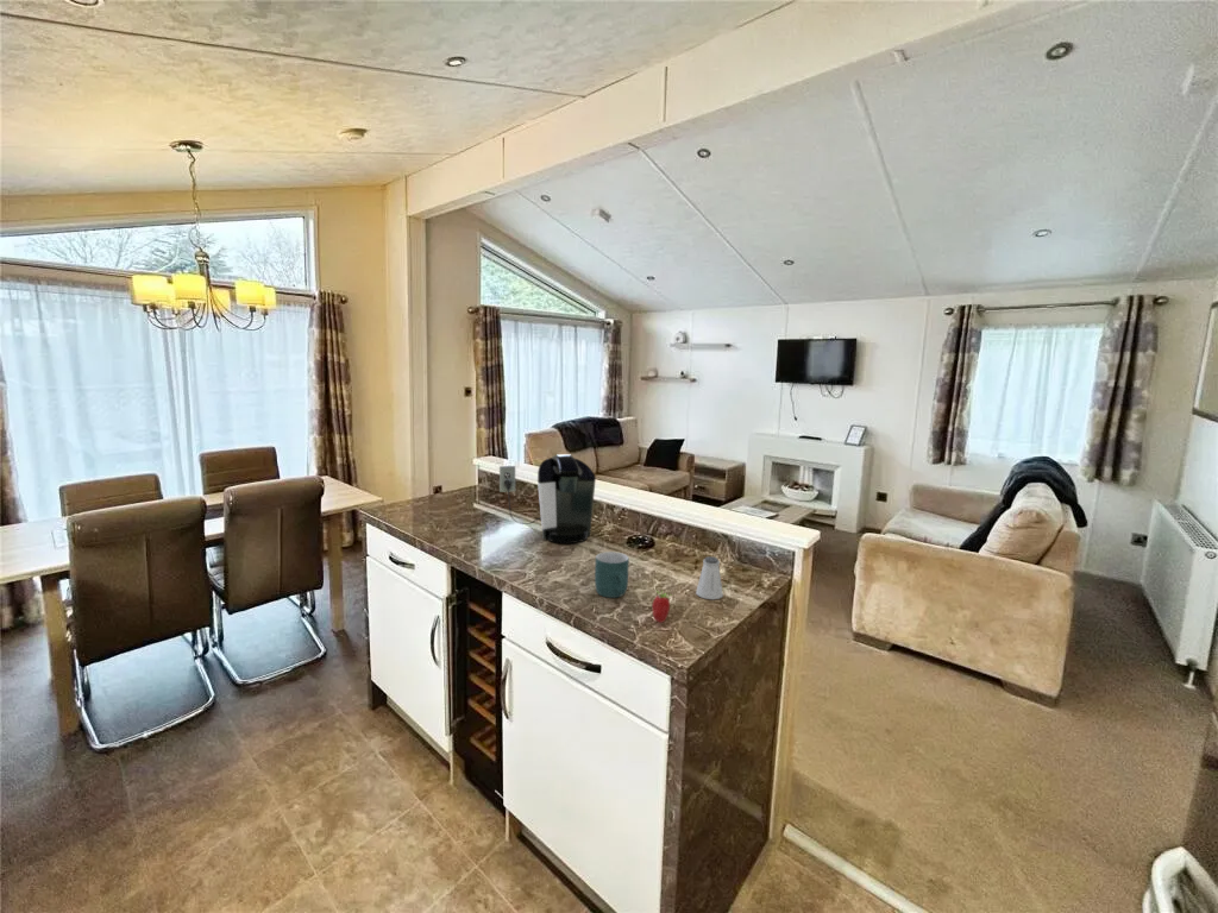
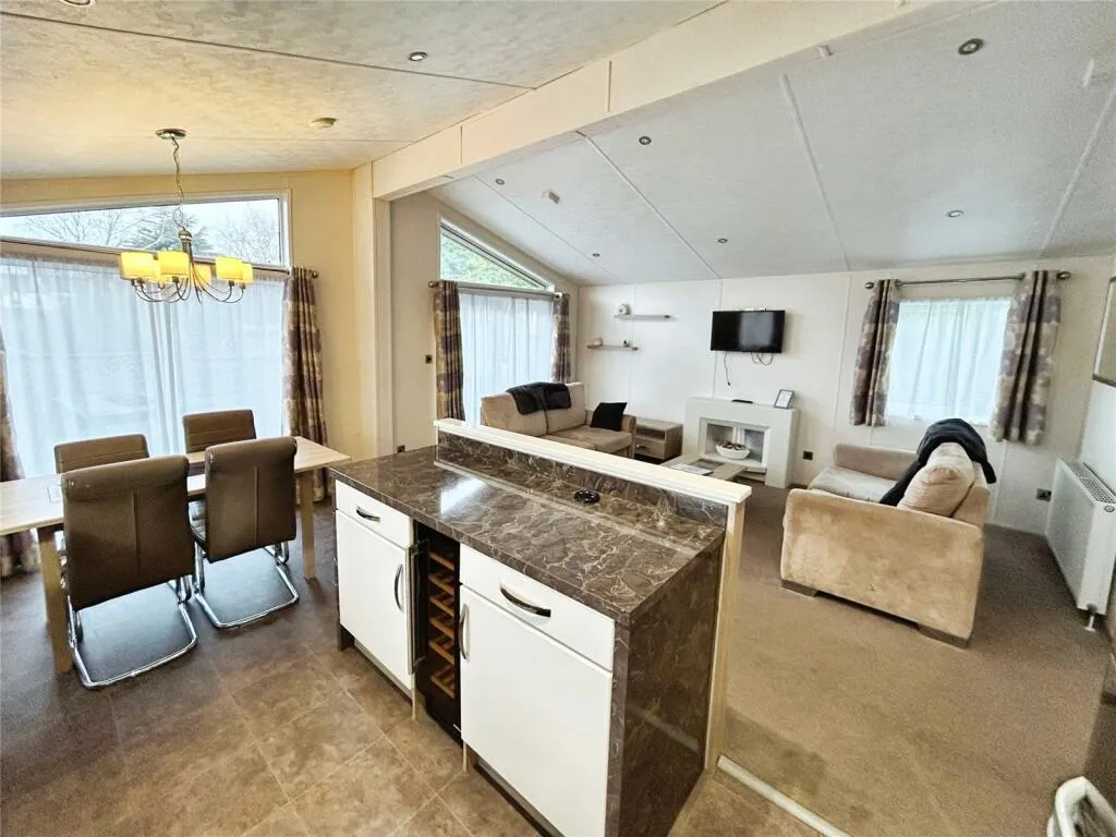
- saltshaker (710, 575)
- mug (615, 575)
- coffee maker (548, 496)
- fruit (661, 605)
